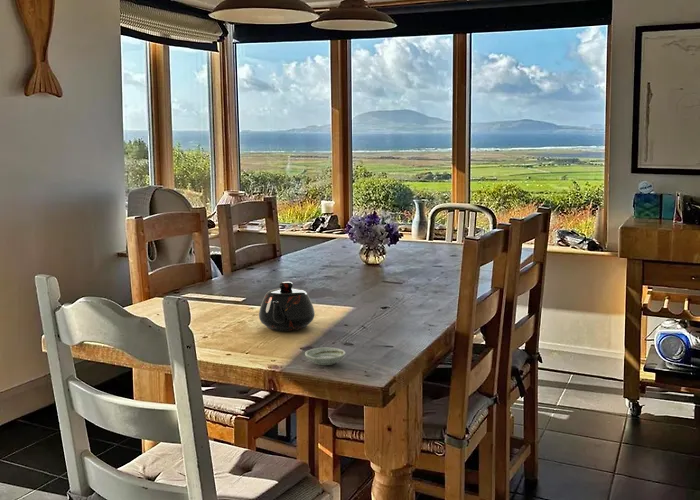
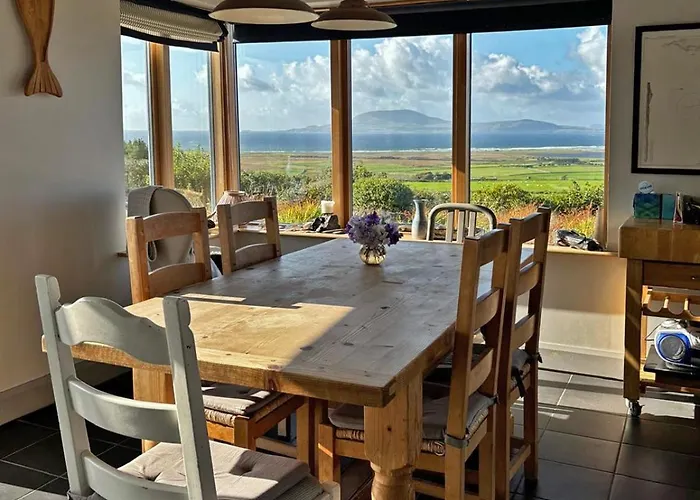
- saucer (325, 357)
- teapot (285, 305)
